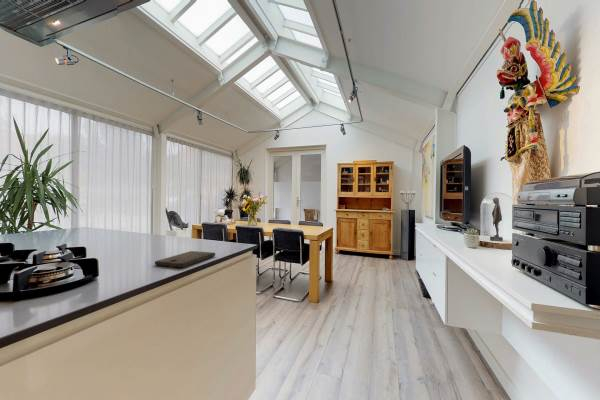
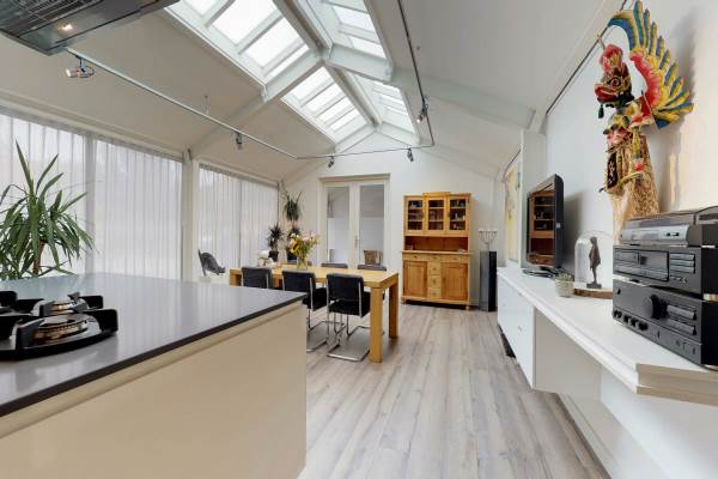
- cutting board (187, 258)
